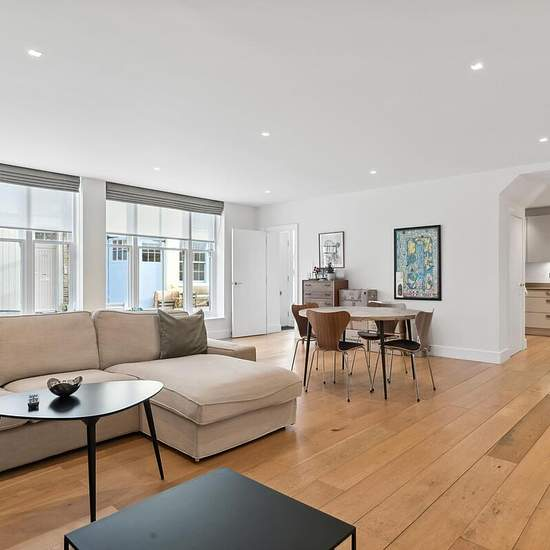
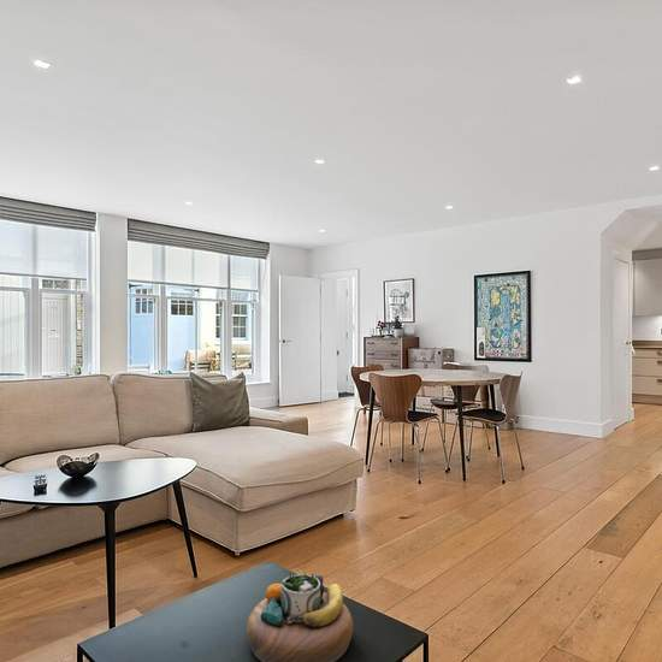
+ decorative bowl (300, 605)
